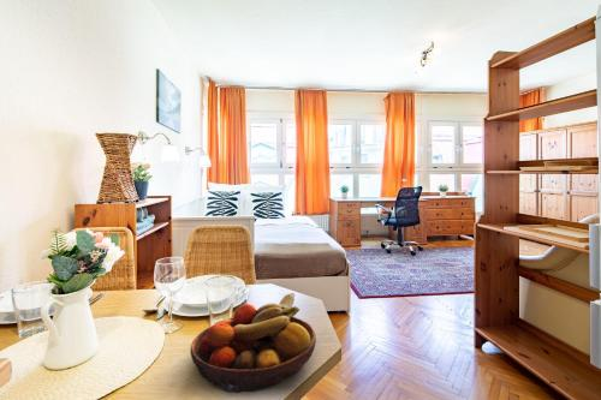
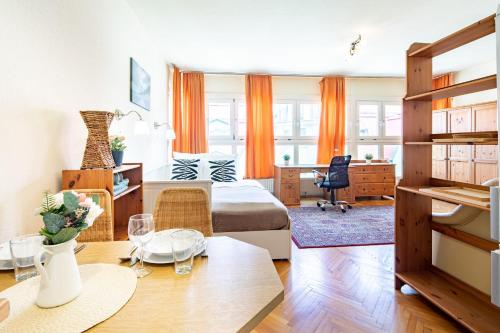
- fruit bowl (255, 330)
